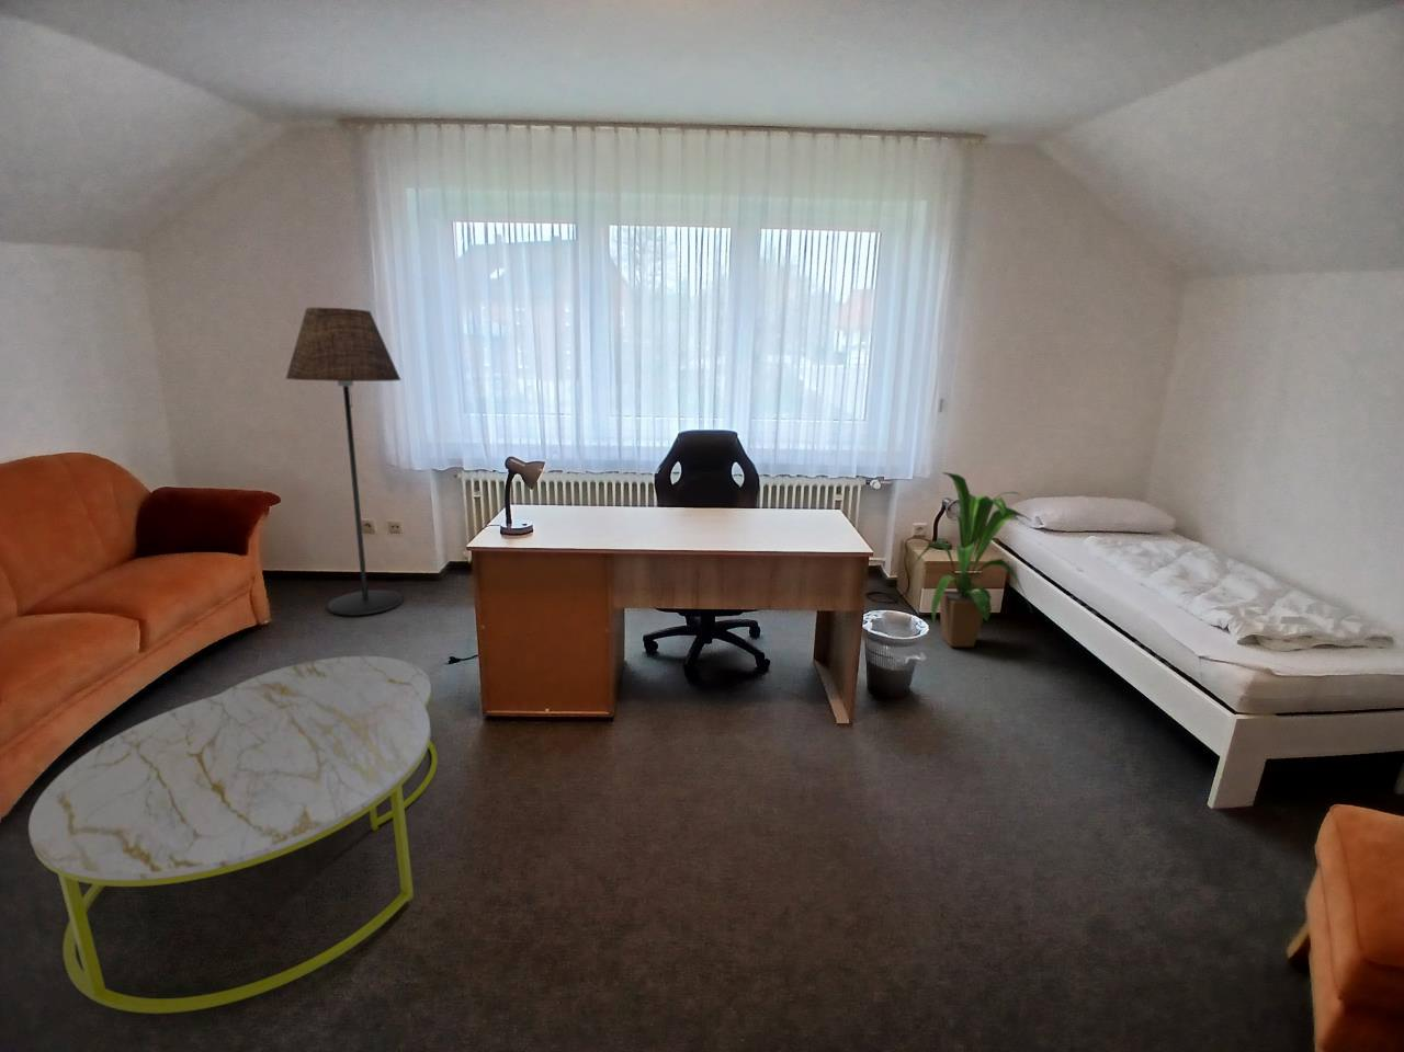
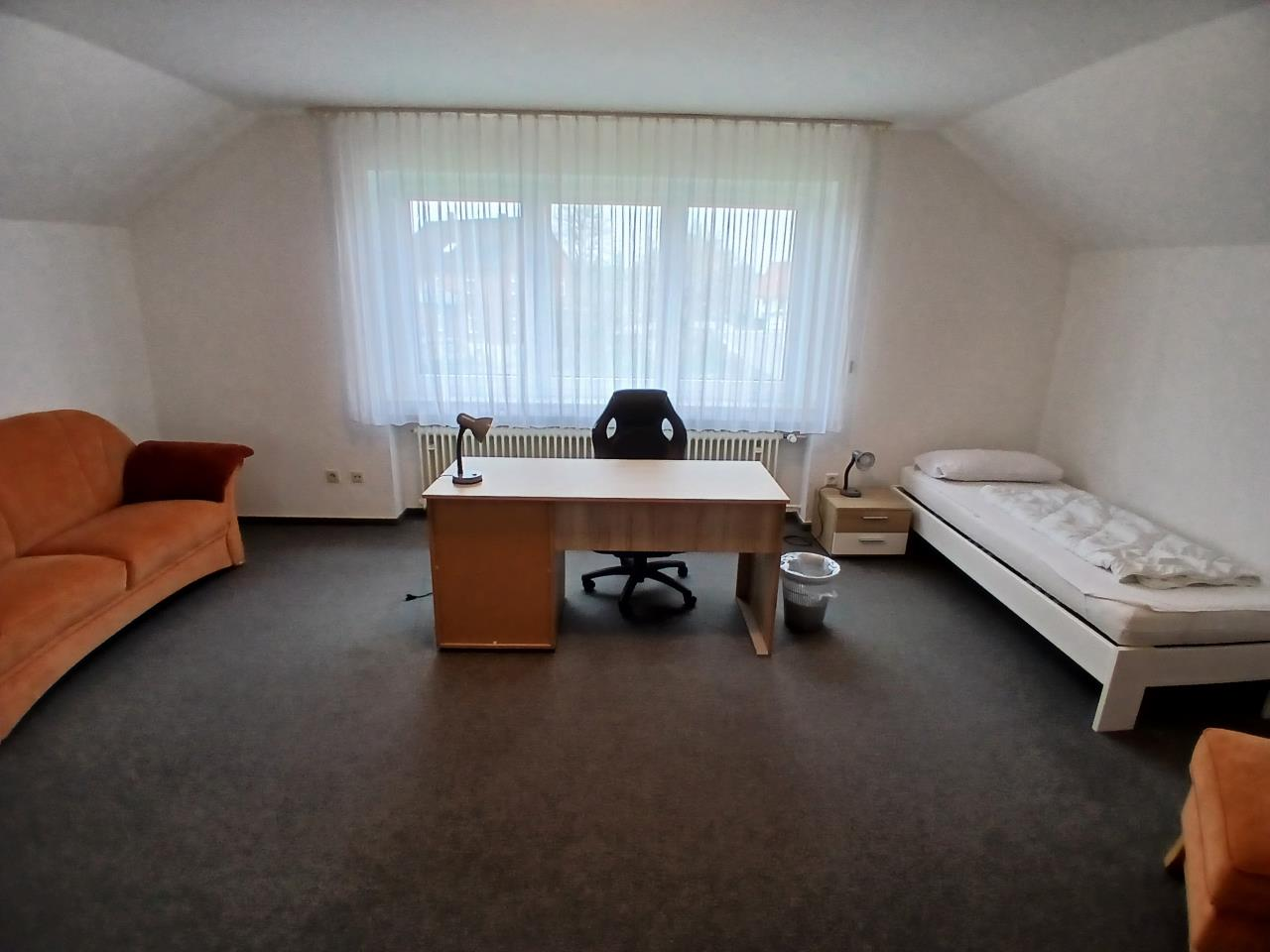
- floor lamp (352, 463)
- house plant (981, 557)
- coffee table (279, 780)
